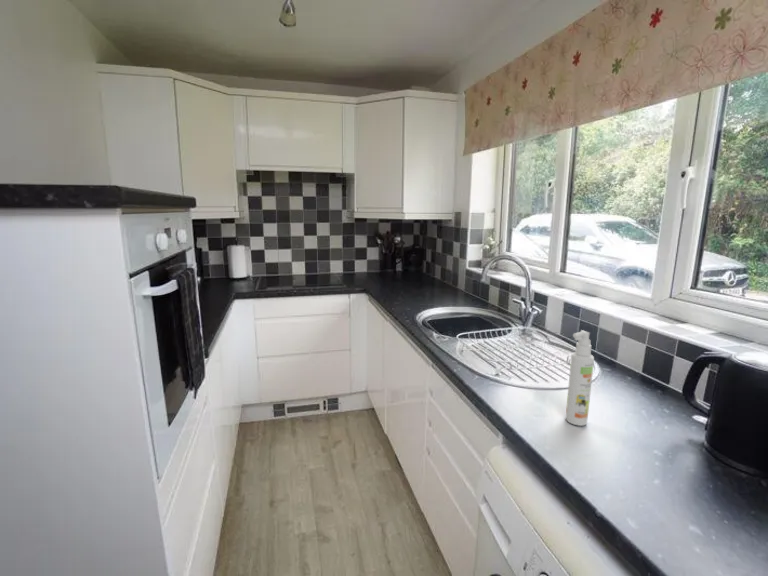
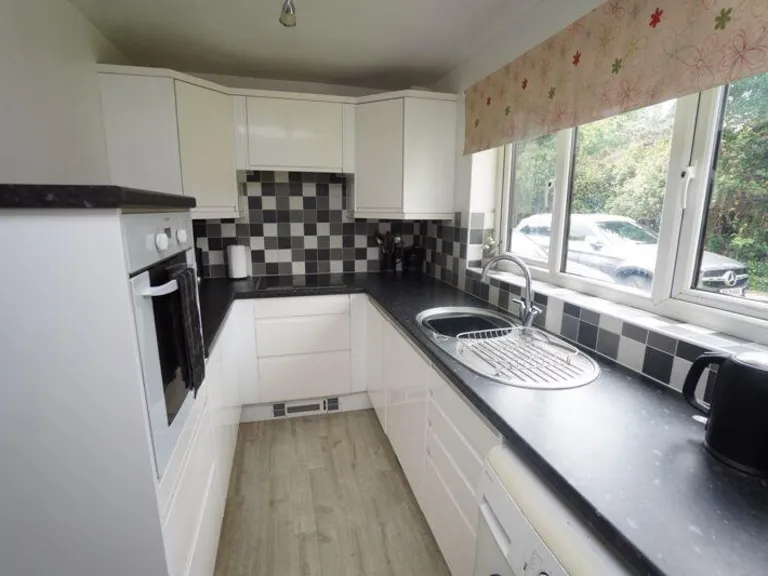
- spray bottle (579, 377)
